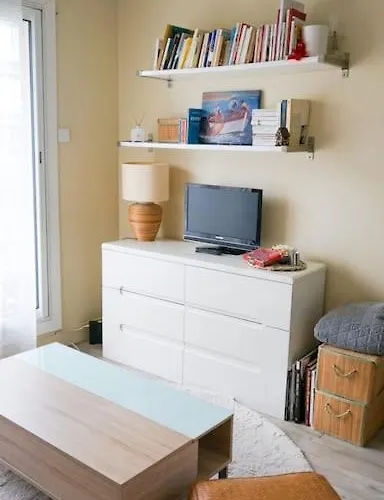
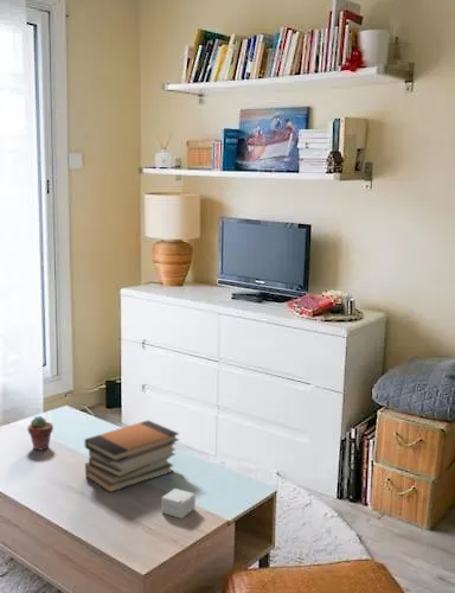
+ book stack (132, 454)
+ small box (178, 503)
+ potted succulent (40, 432)
